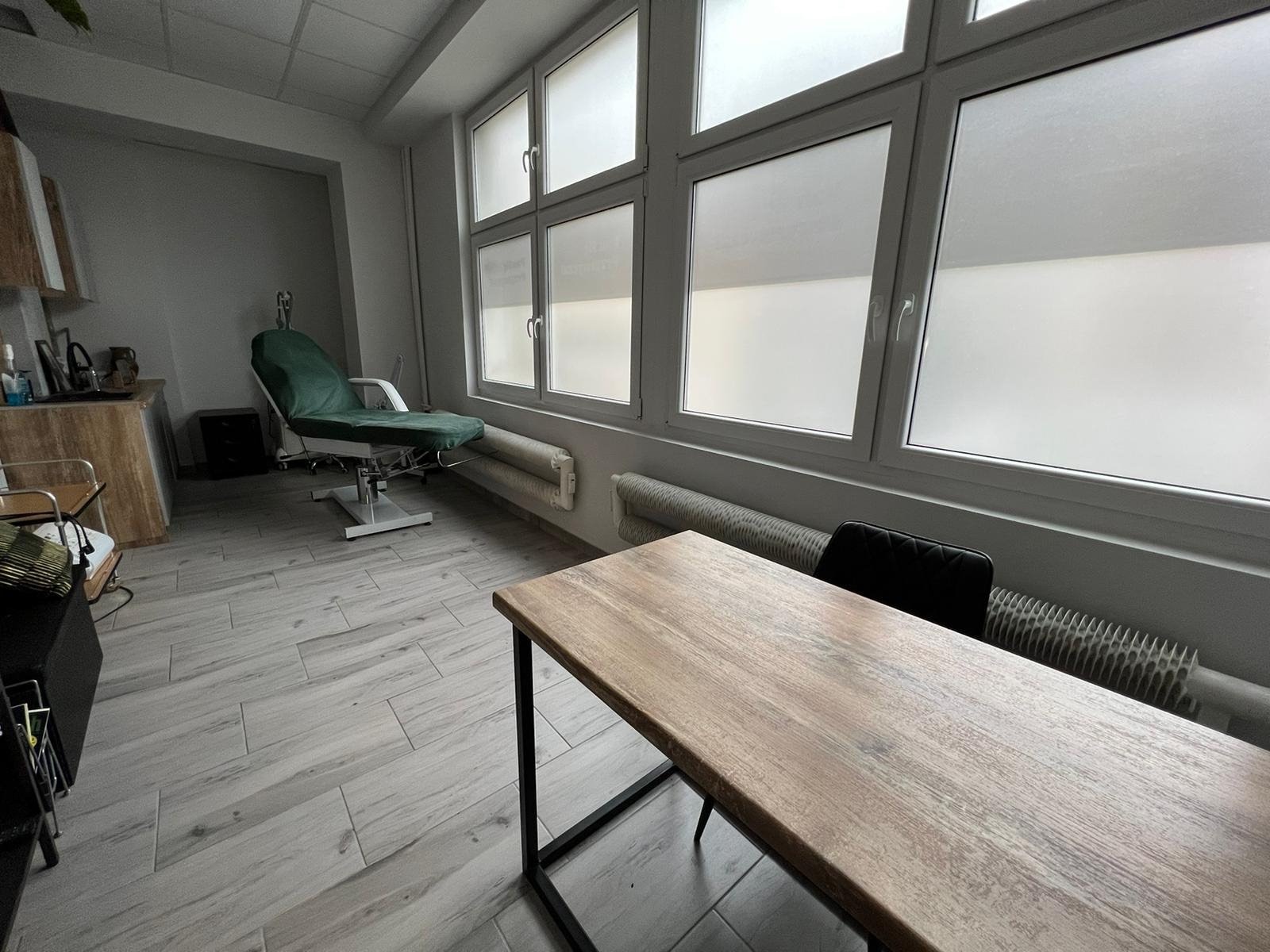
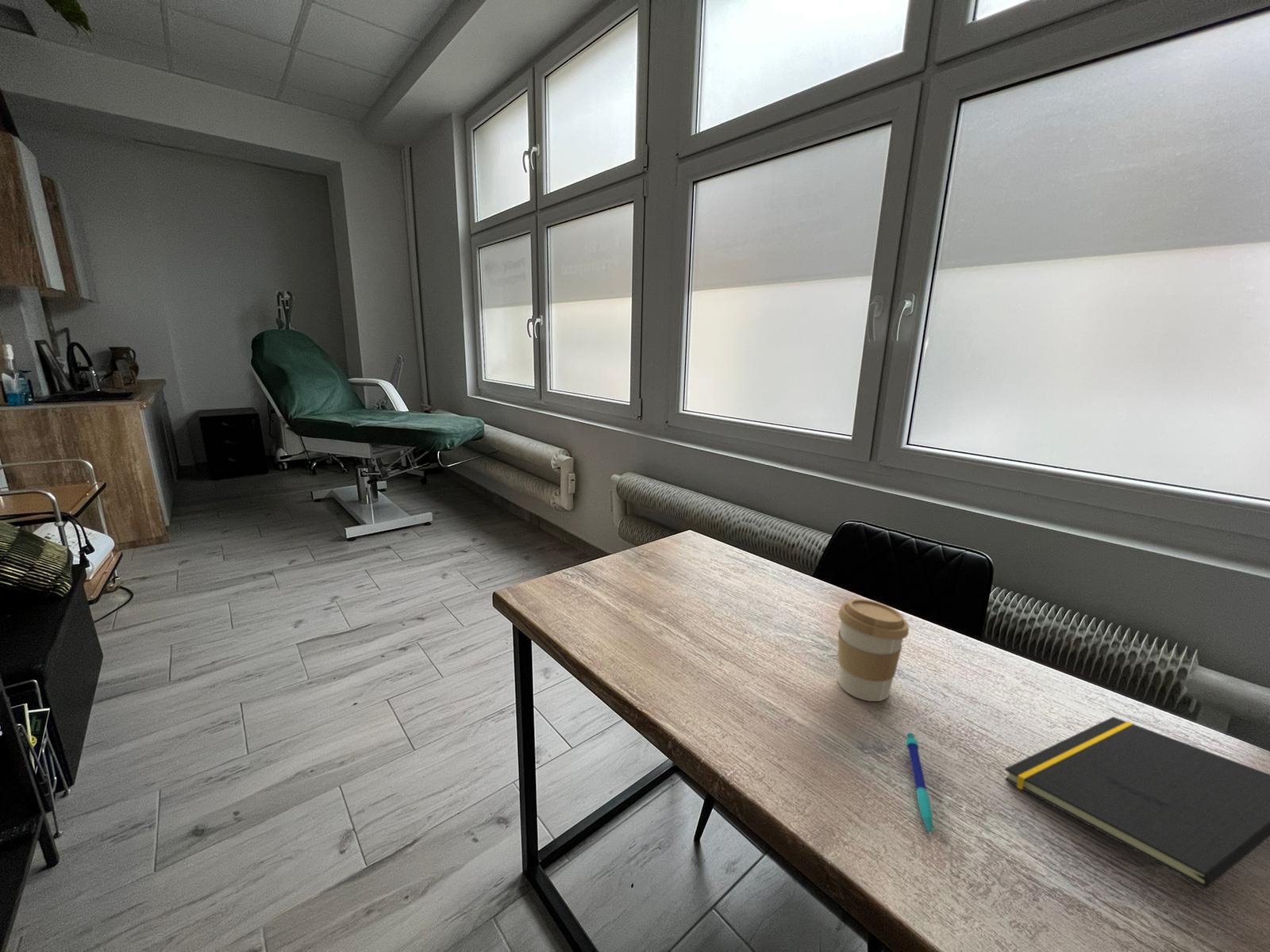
+ pen (918, 778)
+ notepad (1149, 785)
+ coffee cup (868, 647)
